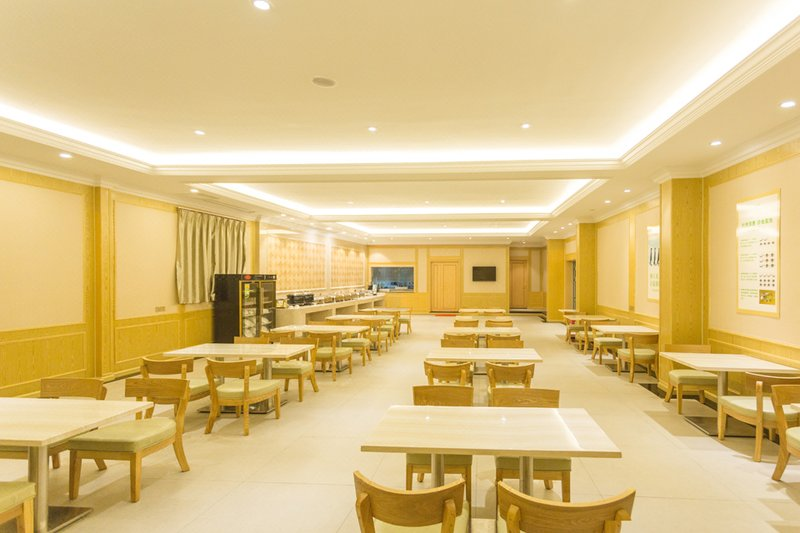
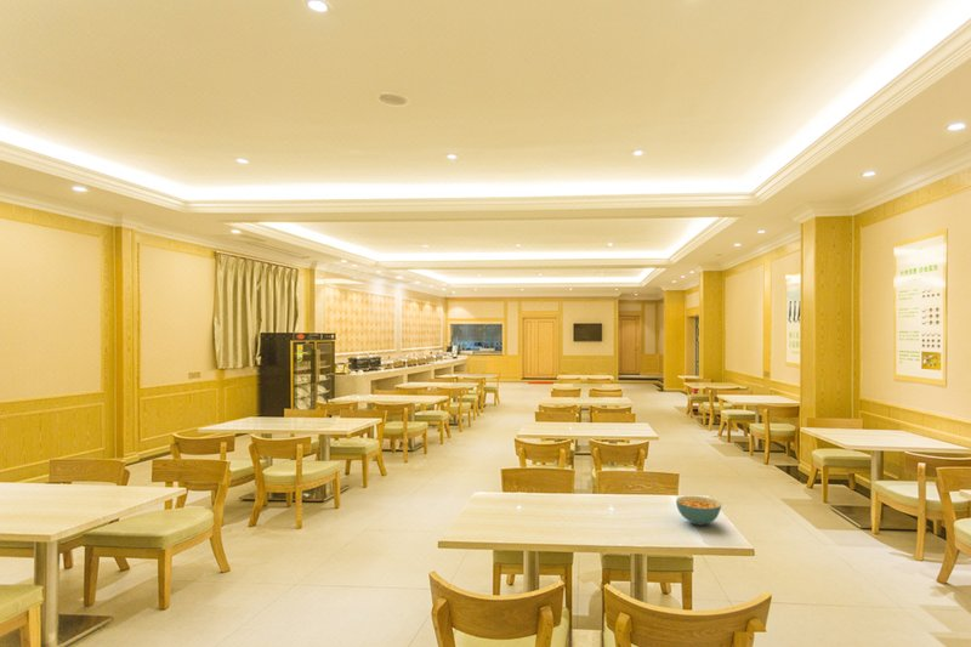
+ cereal bowl (698, 512)
